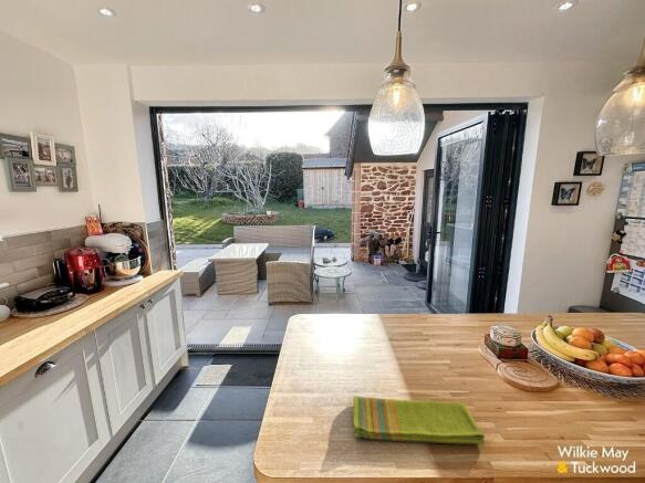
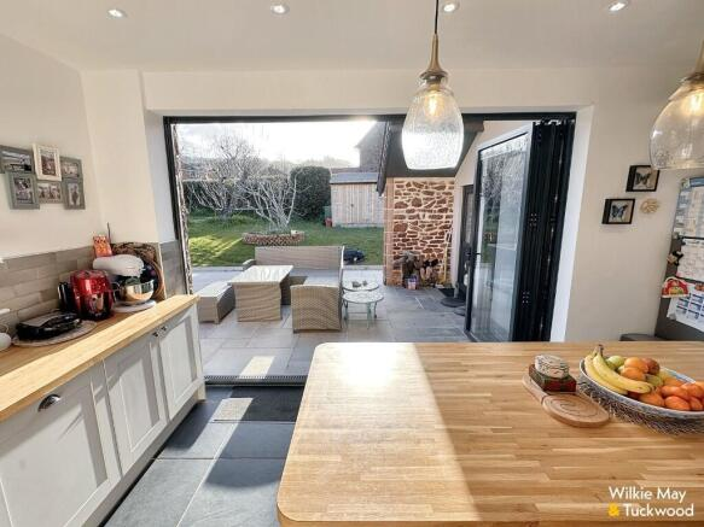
- dish towel (412, 416)
